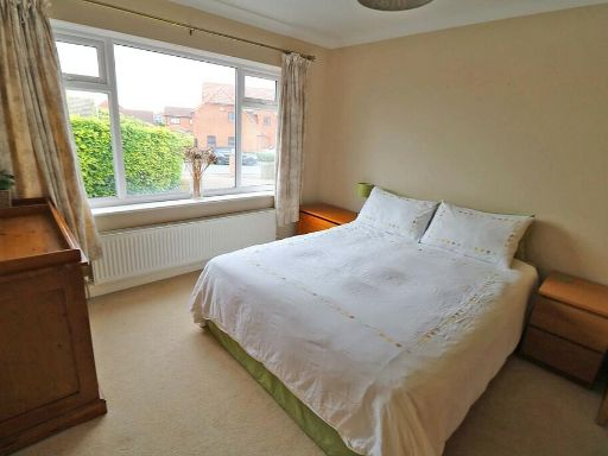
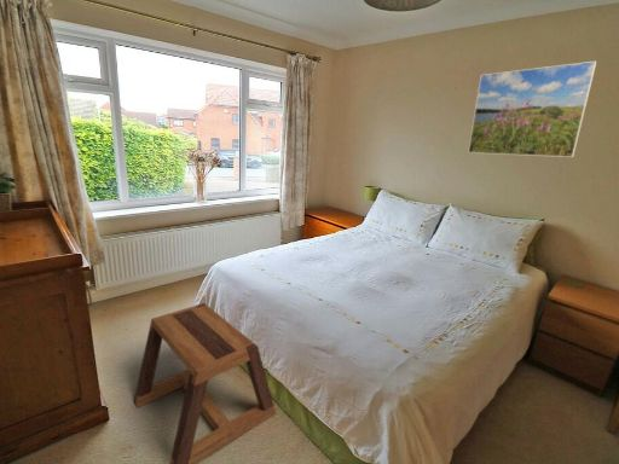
+ stool (202, 370)
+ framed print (523, 112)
